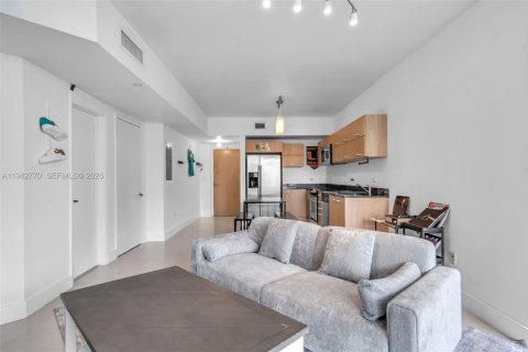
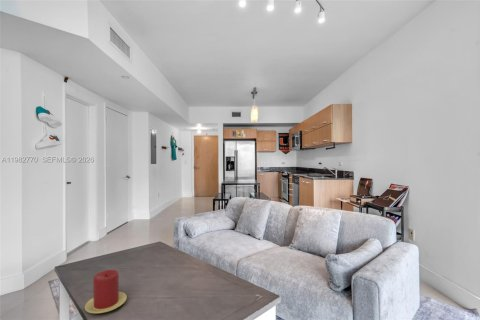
+ candle (106, 289)
